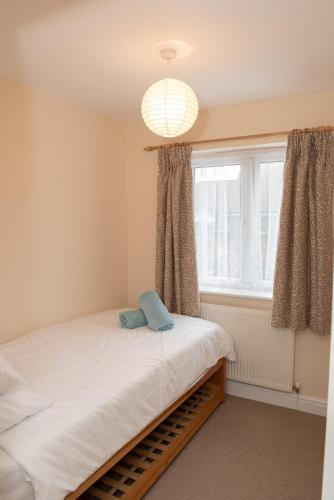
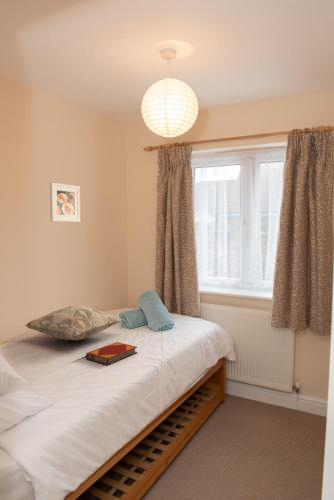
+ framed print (65, 203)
+ decorative pillow (75, 322)
+ hardback book (112, 352)
